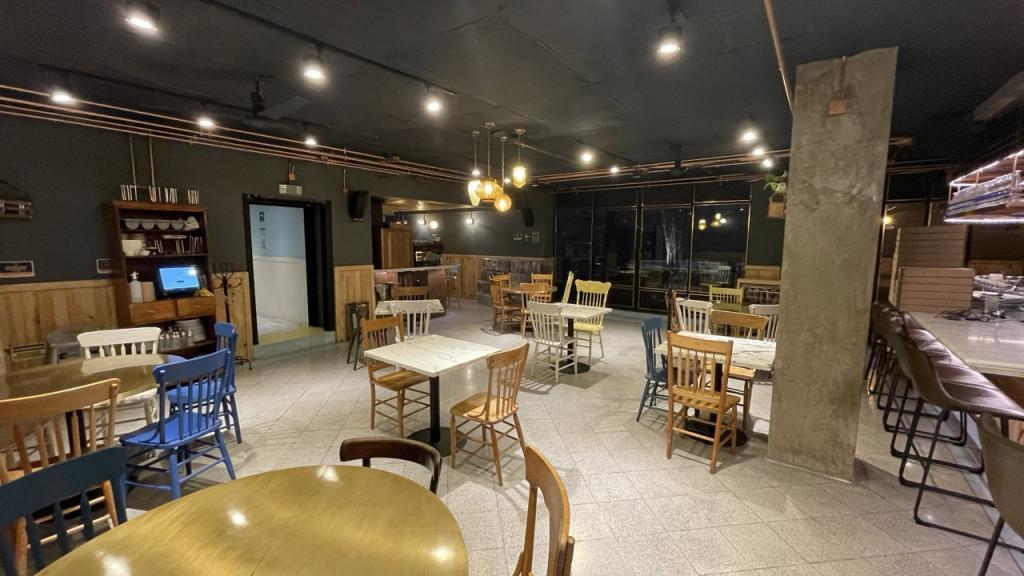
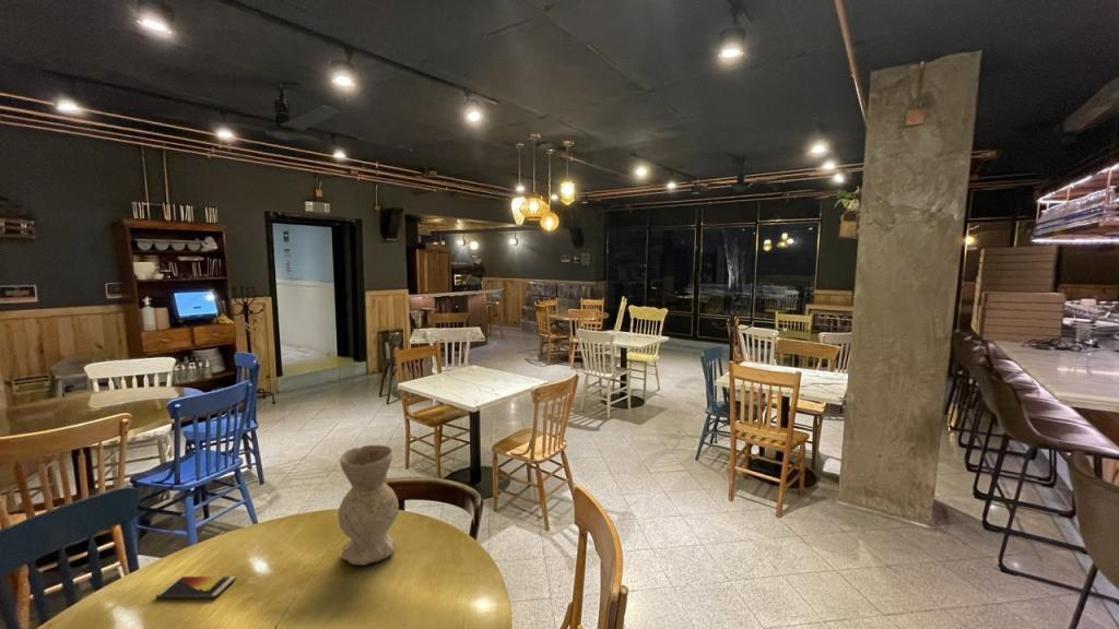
+ smartphone (197, 586)
+ vase (373, 500)
